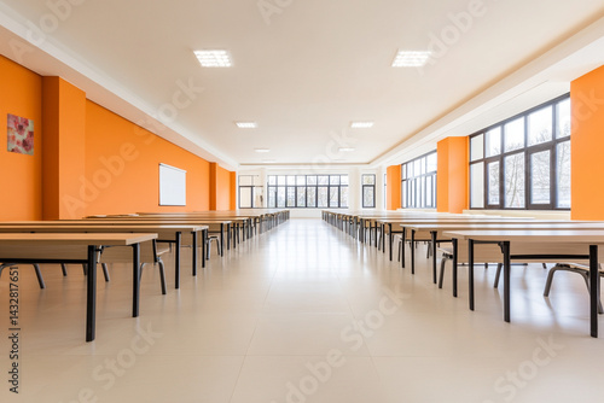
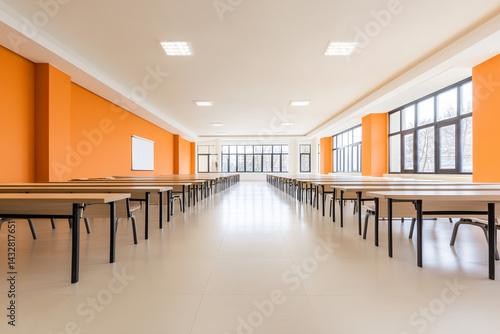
- wall art (21, 135)
